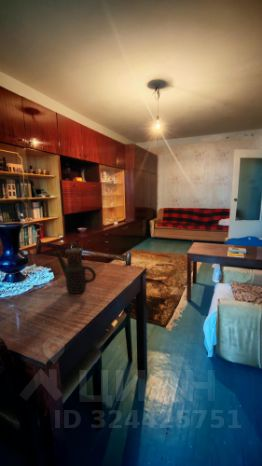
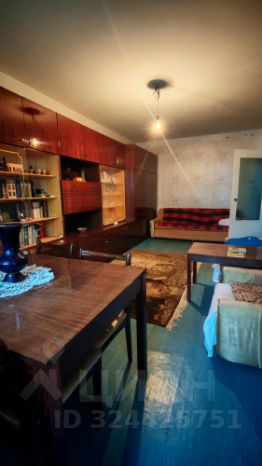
- teapot (75, 266)
